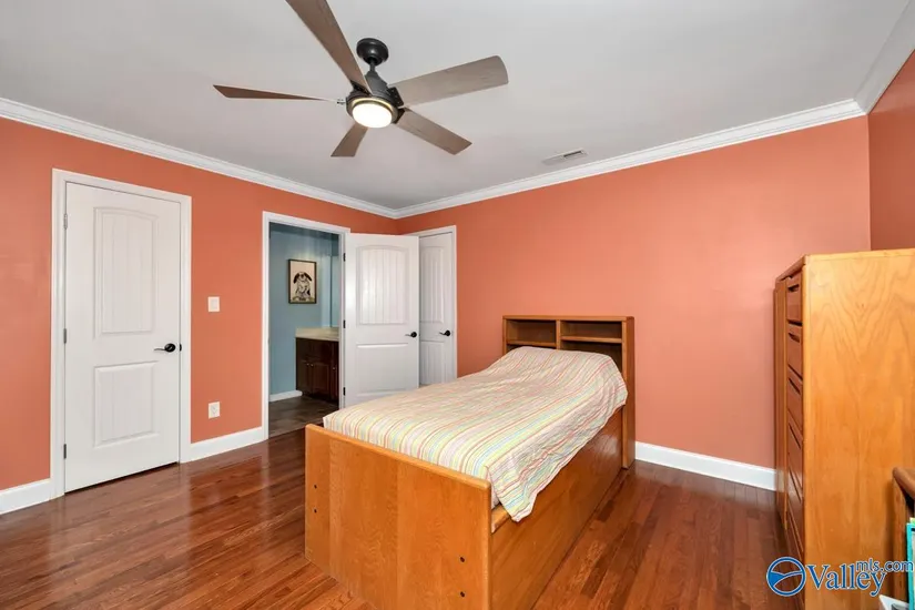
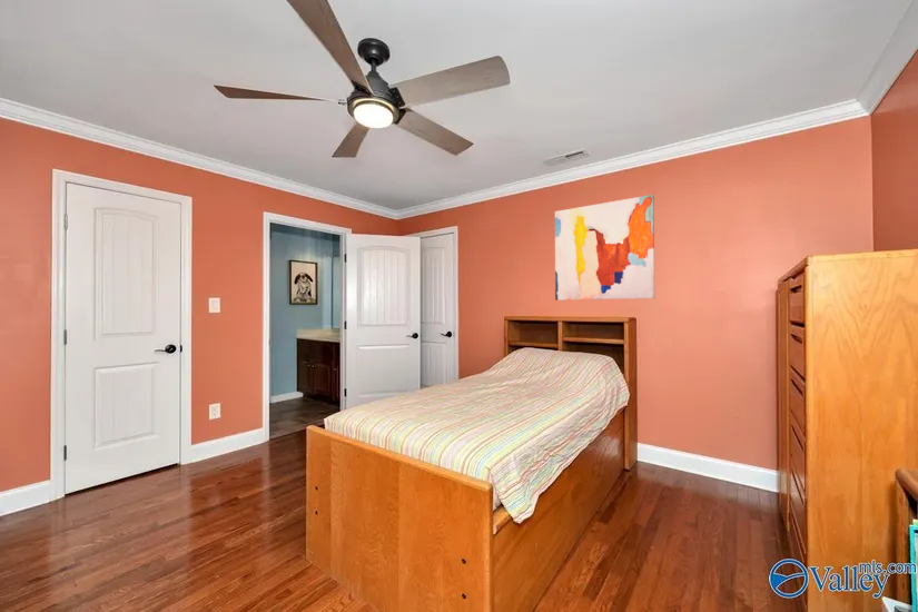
+ wall art (601, 251)
